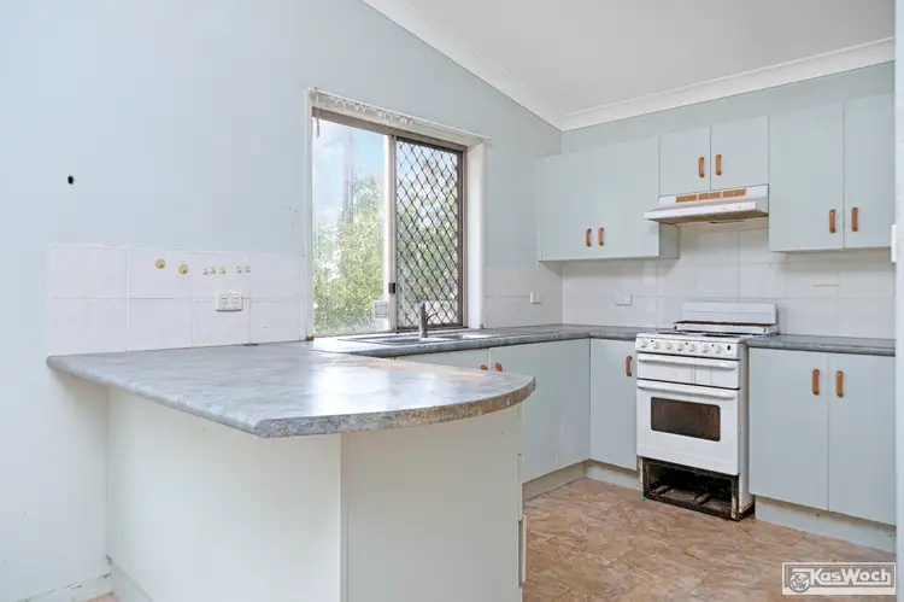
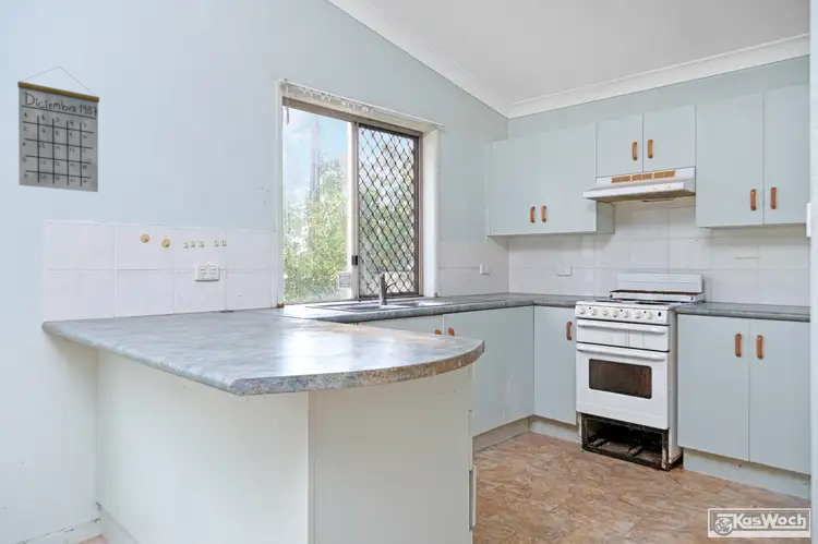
+ calendar (60, 126)
